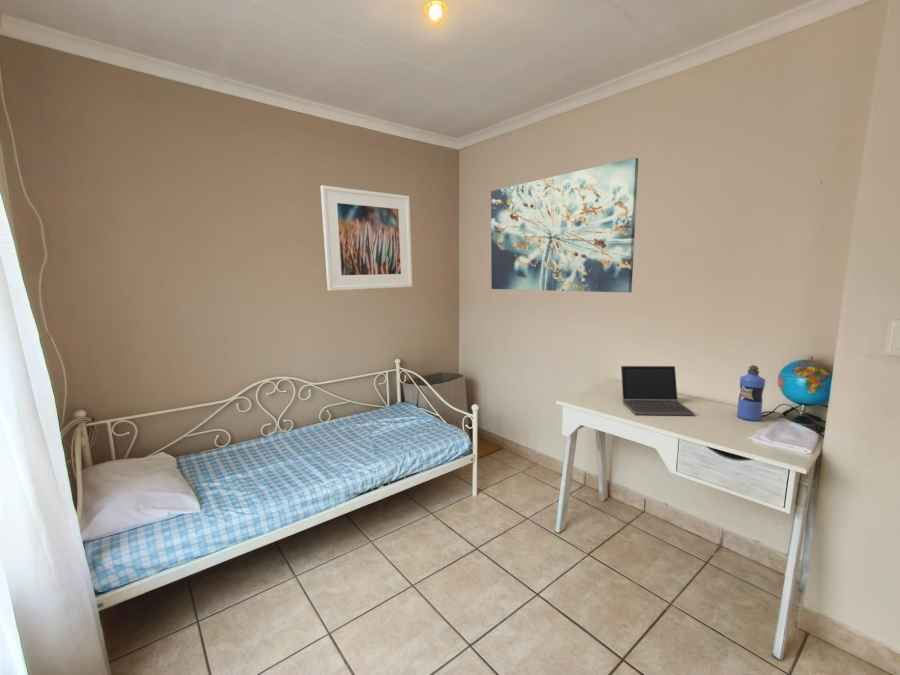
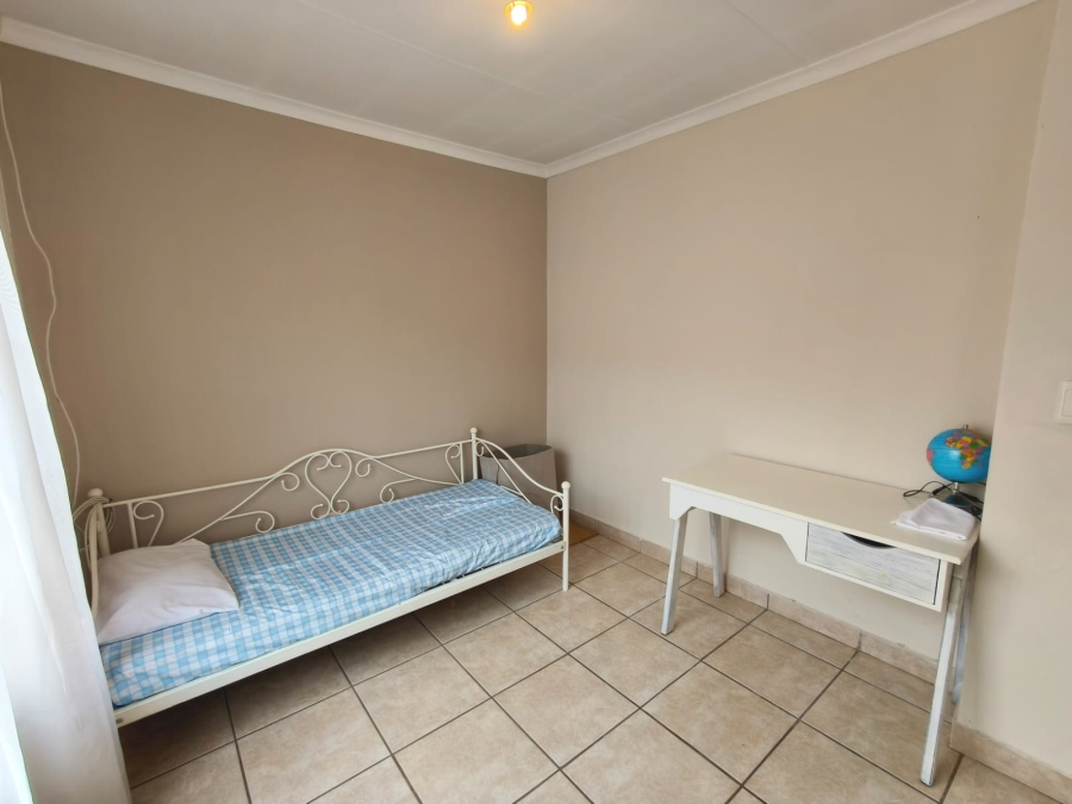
- water bottle (751, 391)
- wall art (552, 235)
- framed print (370, 240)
- laptop computer (655, 389)
